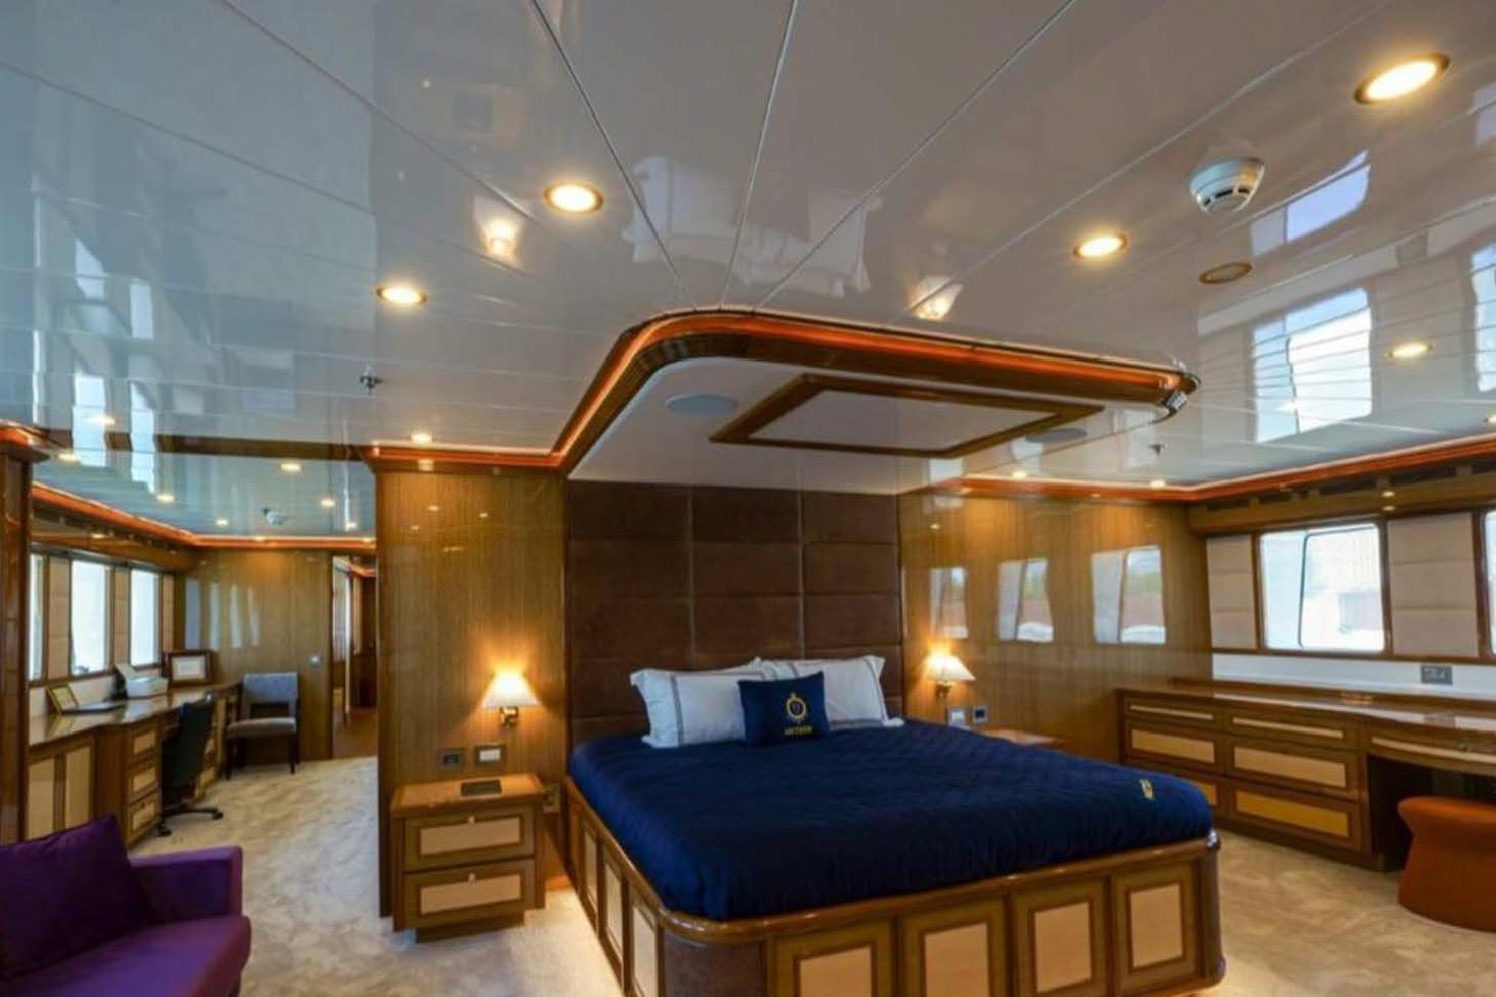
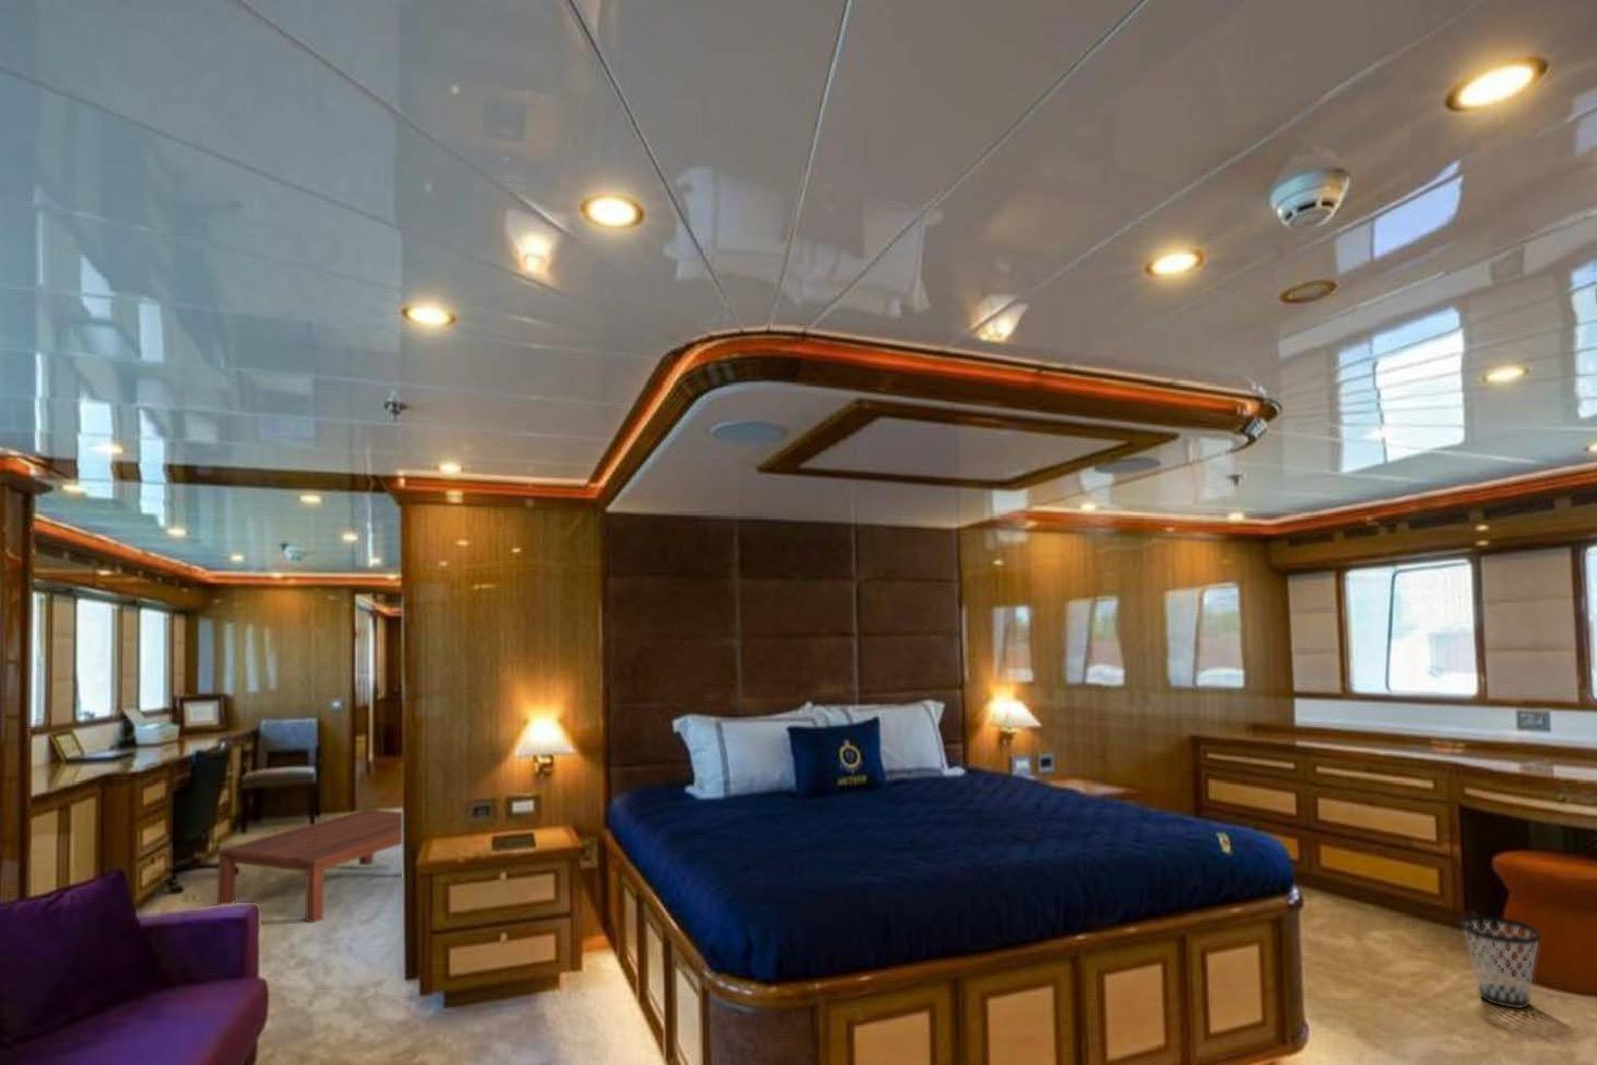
+ coffee table (342, 861)
+ wastebasket (1502, 963)
